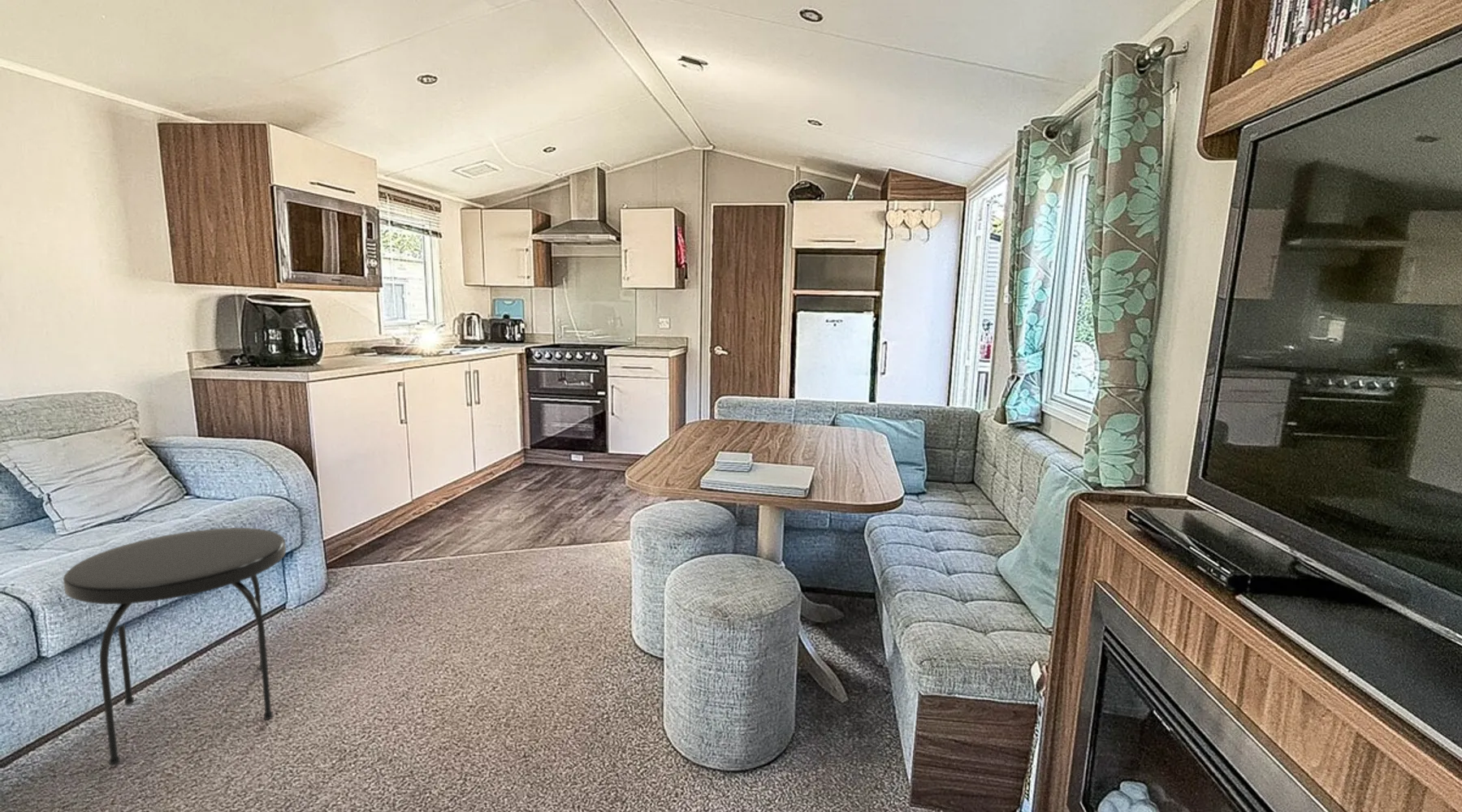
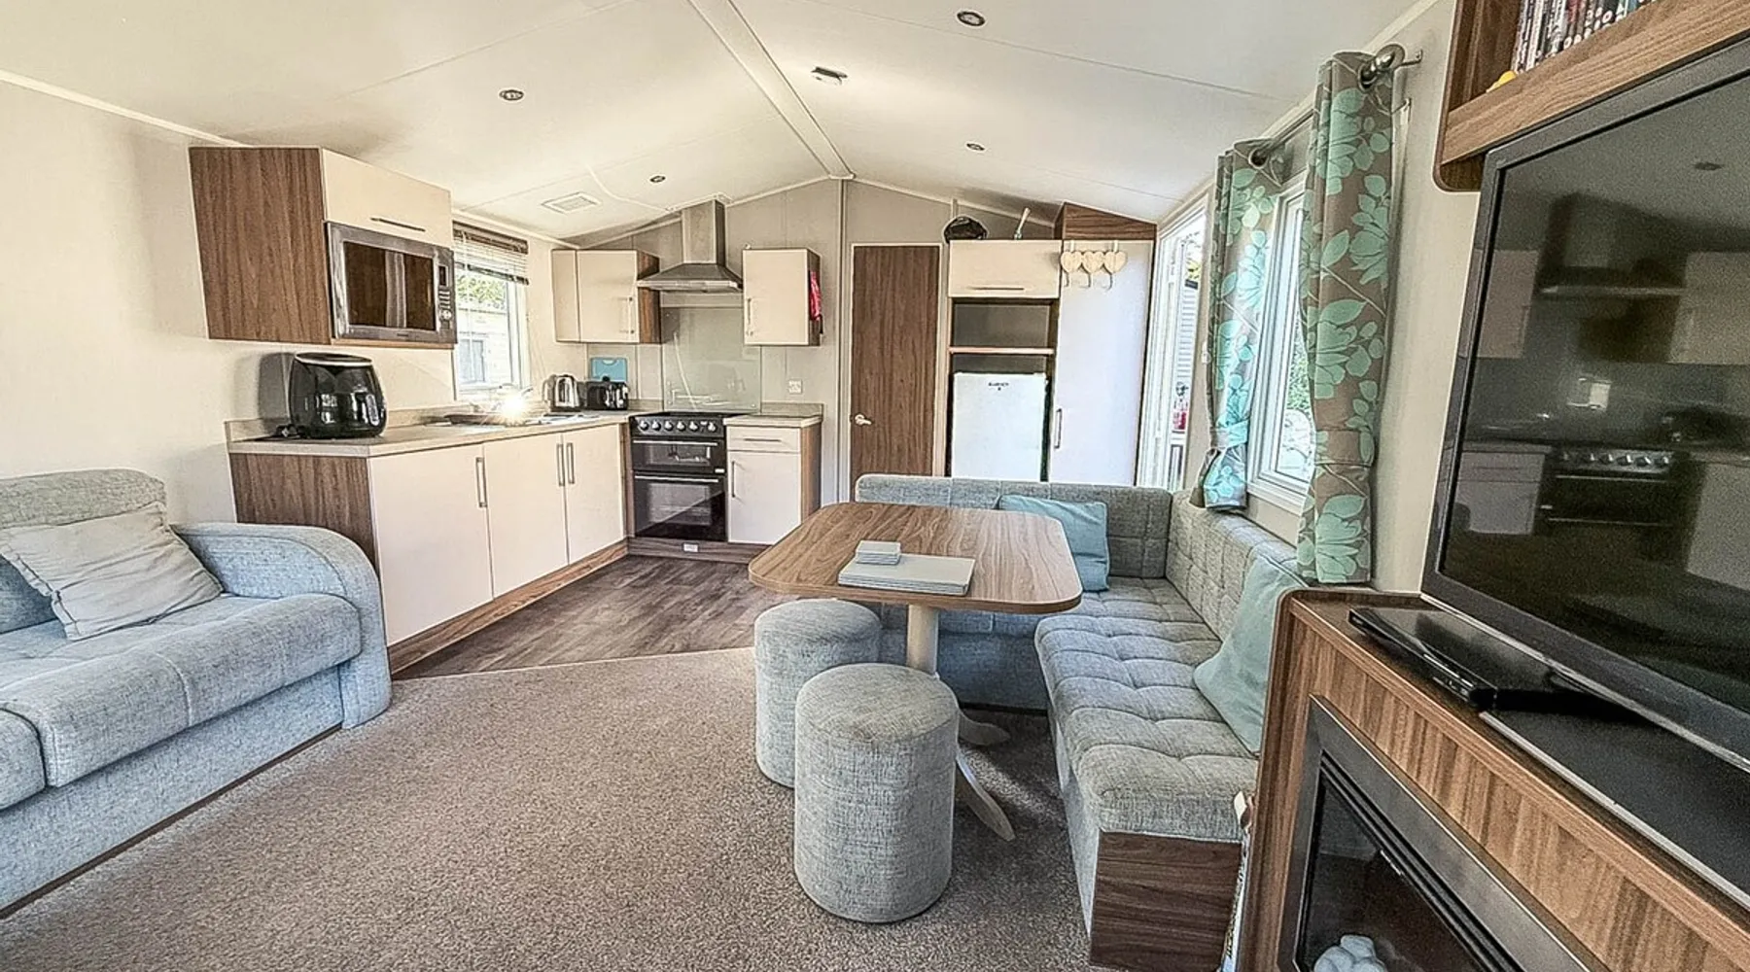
- side table (182, 596)
